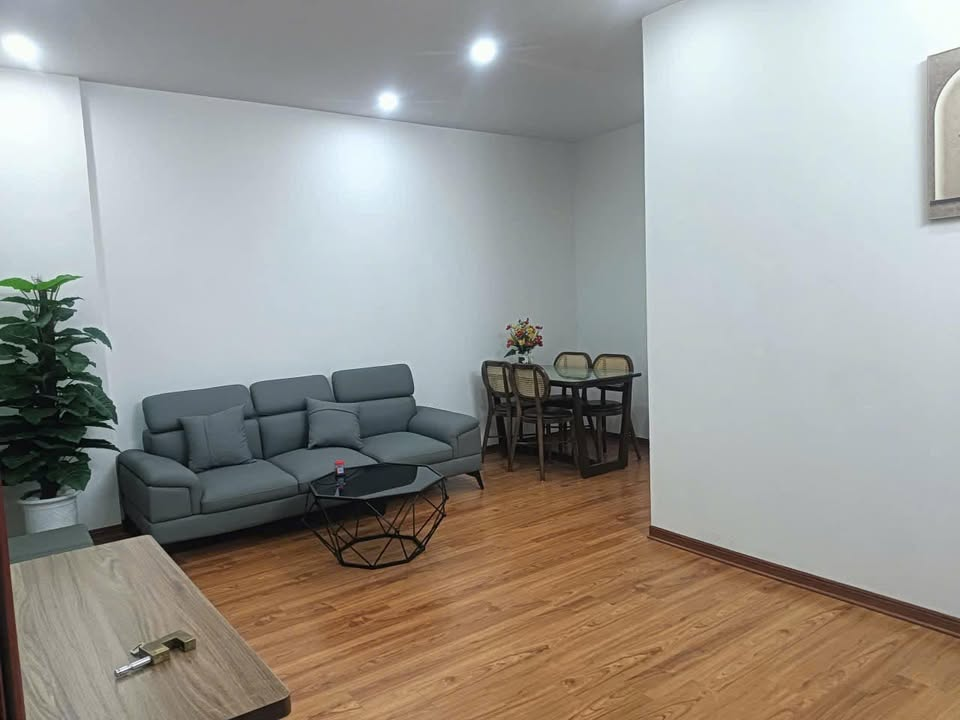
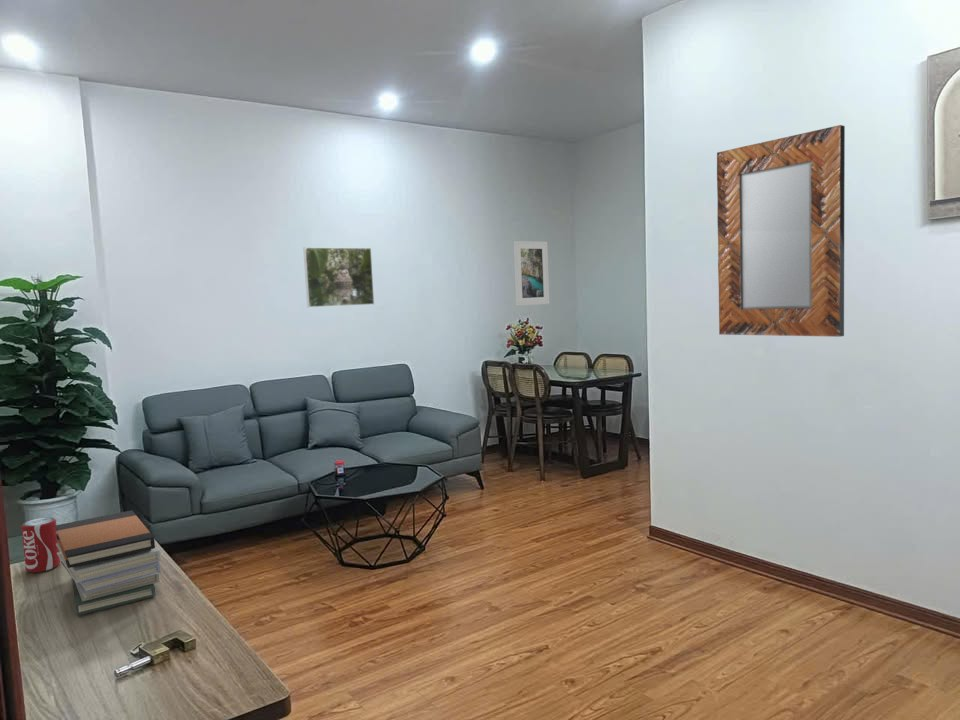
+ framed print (531, 273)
+ home mirror (776, 238)
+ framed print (339, 276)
+ book stack (107, 559)
+ beverage can (41, 544)
